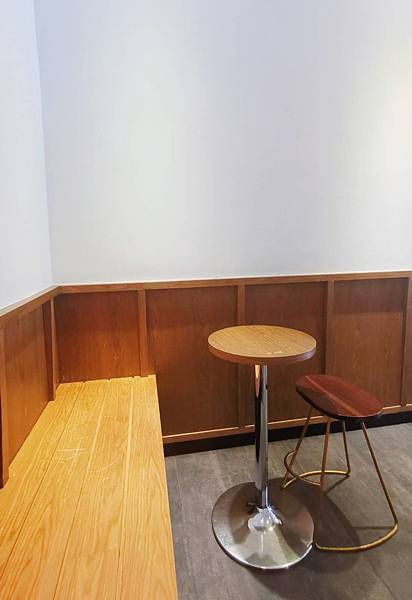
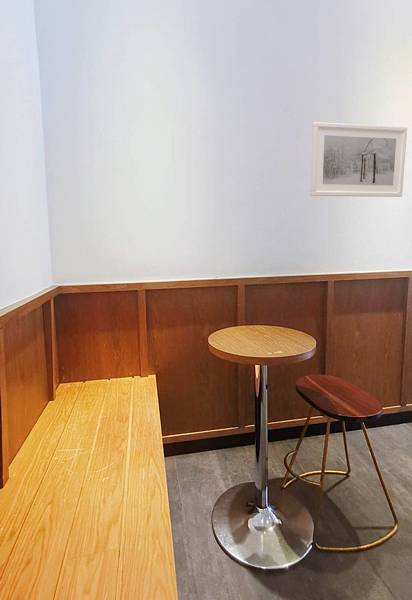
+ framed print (359, 161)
